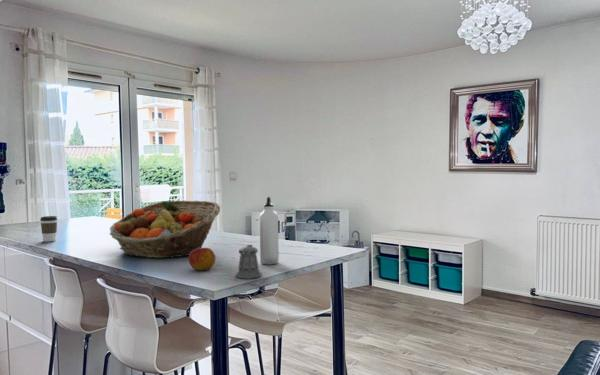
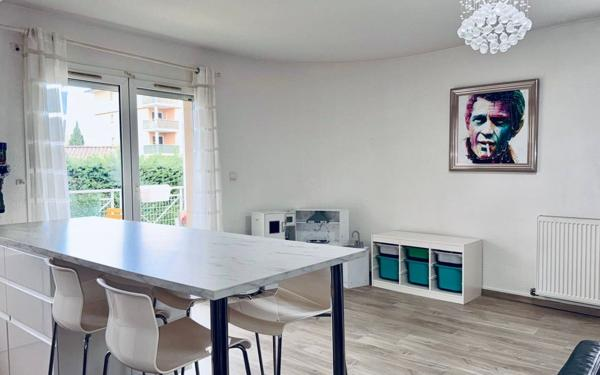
- apple (202, 257)
- pepper shaker (247, 261)
- fruit basket (165, 227)
- coffee cup (49, 228)
- water bottle (269, 229)
